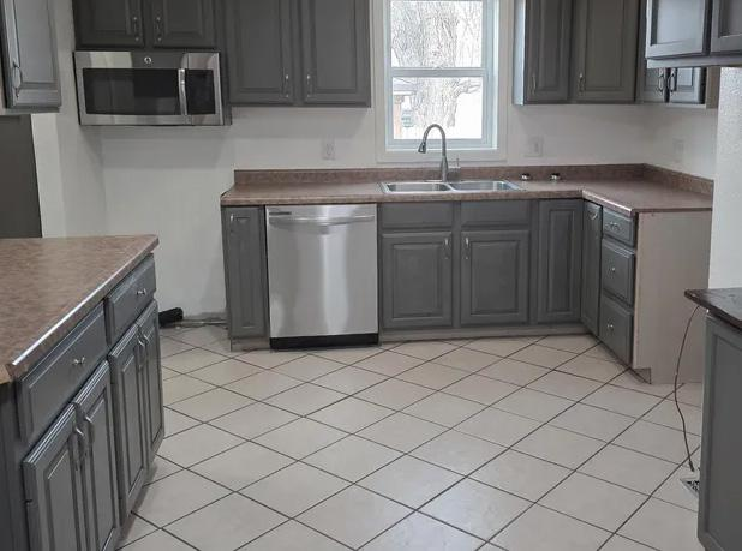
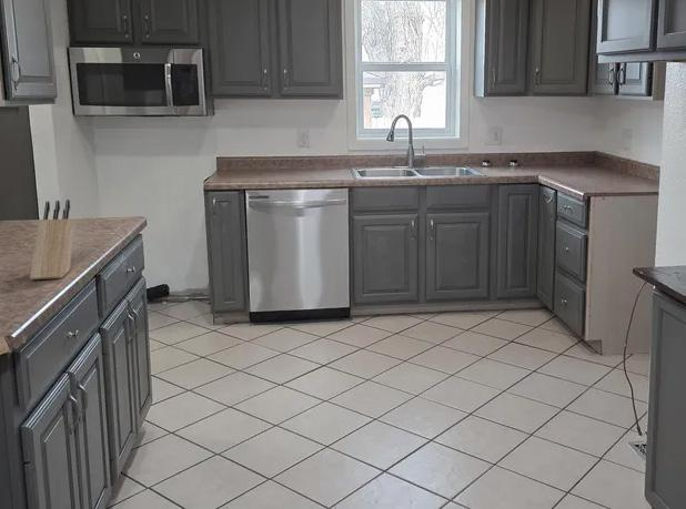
+ knife block (52, 237)
